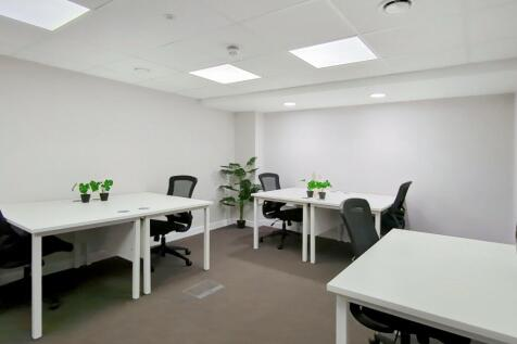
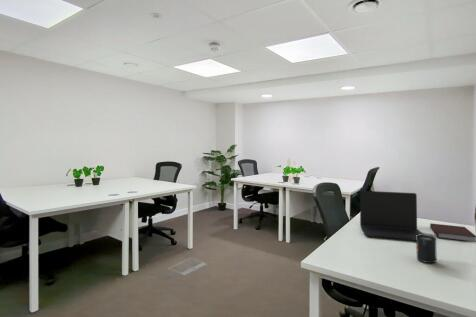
+ mug (425, 249)
+ notebook (451, 231)
+ laptop (391, 213)
